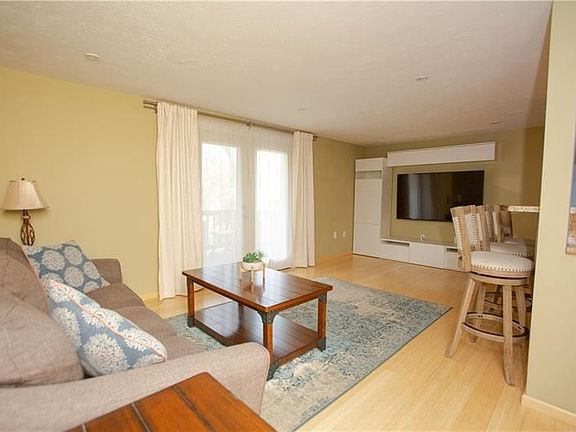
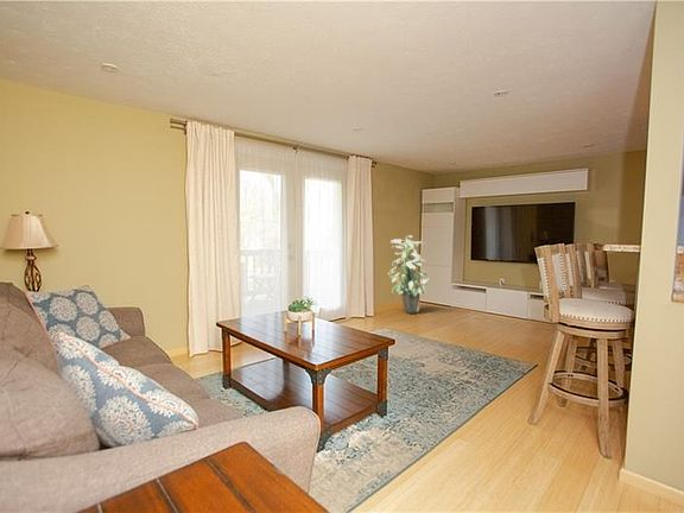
+ indoor plant (407, 273)
